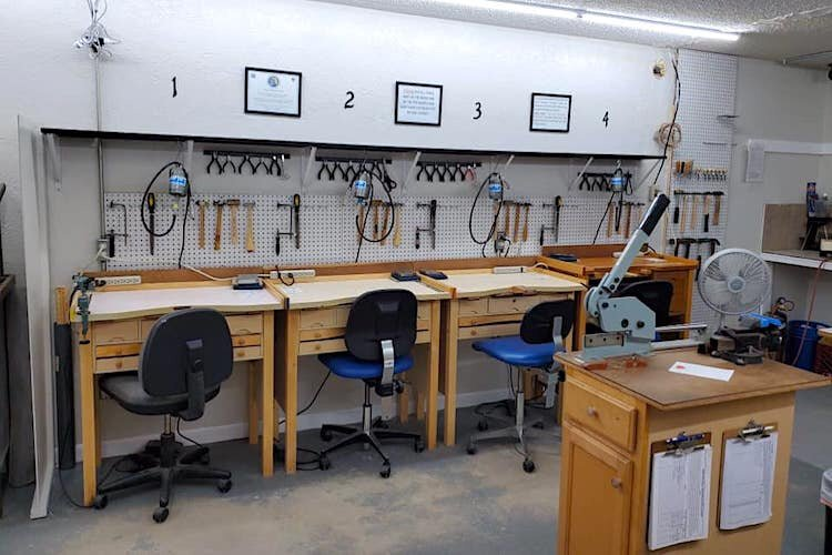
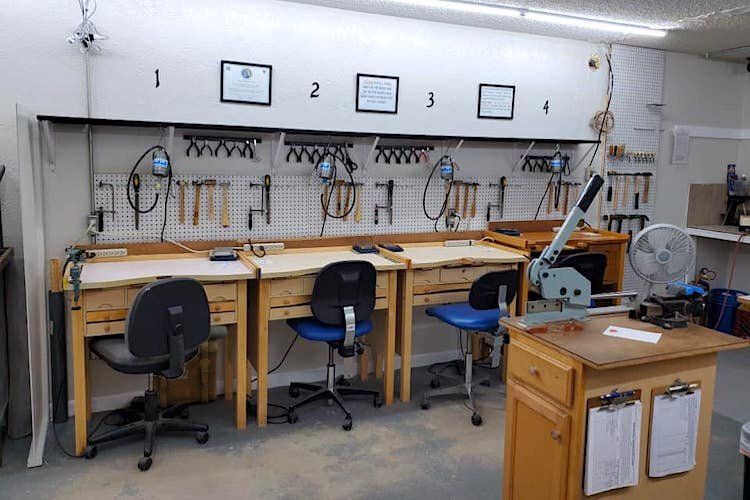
+ backpack (186, 363)
